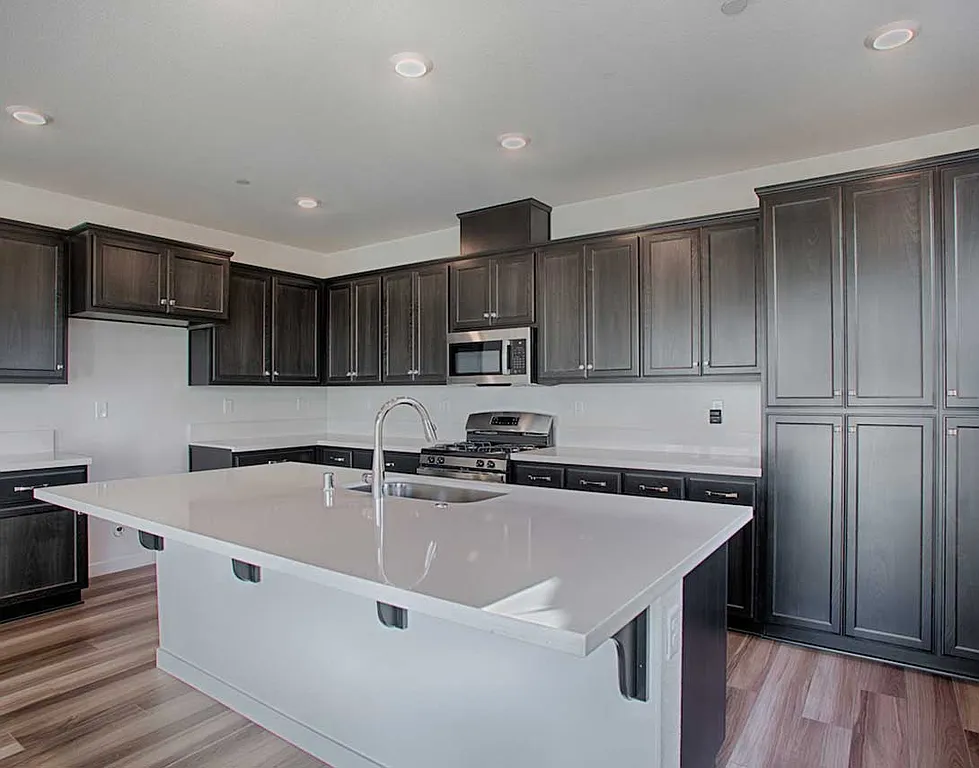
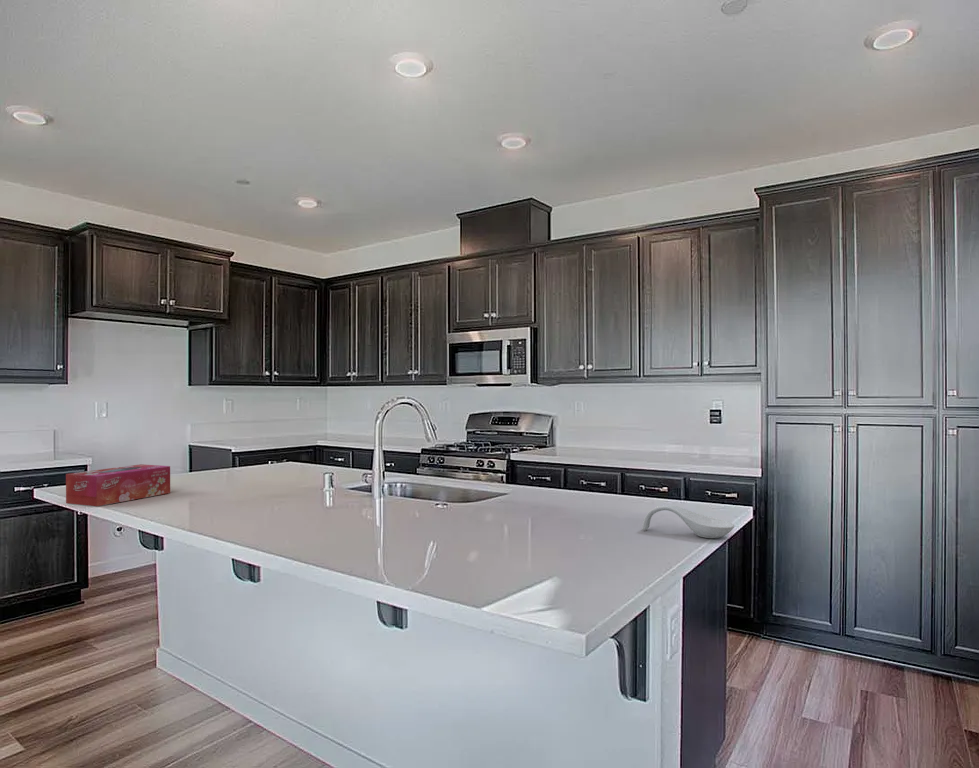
+ spoon rest (687, 520)
+ tissue box (120, 483)
